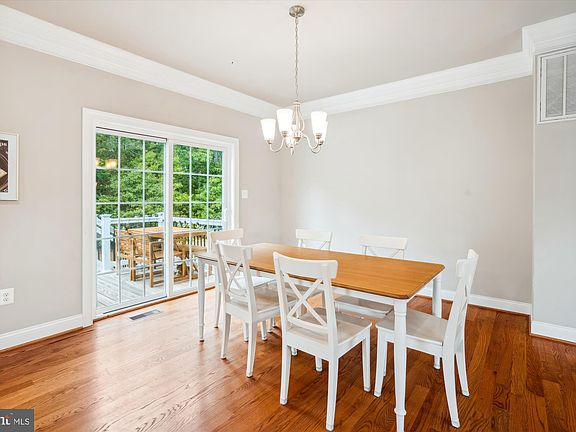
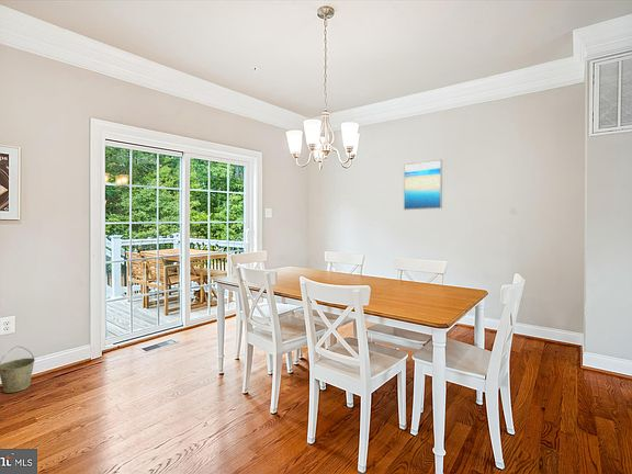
+ bucket (16, 366)
+ wall art (421, 185)
